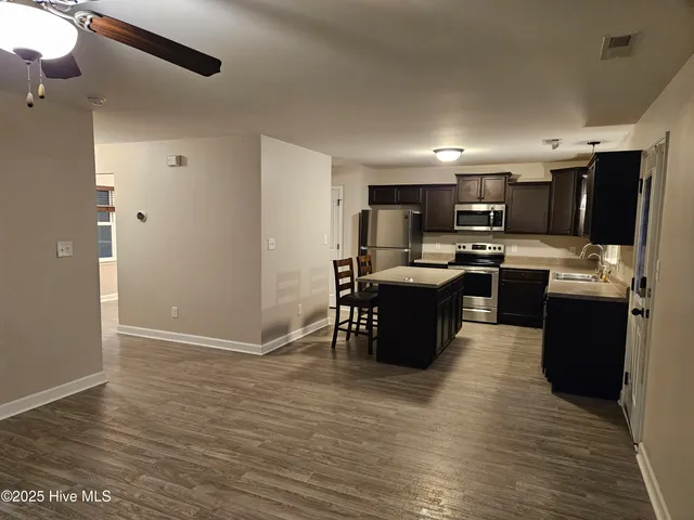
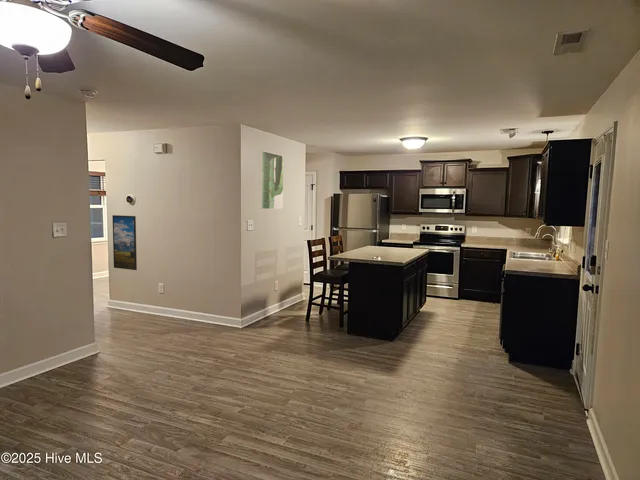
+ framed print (124, 242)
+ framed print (272, 181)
